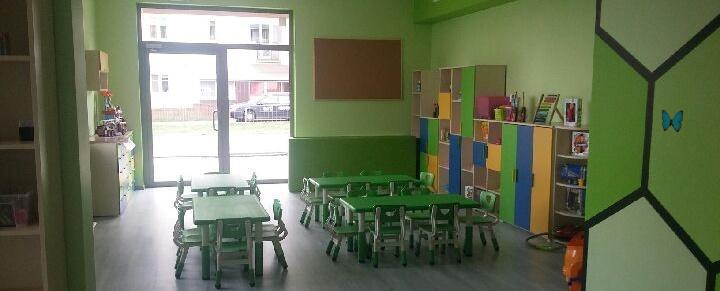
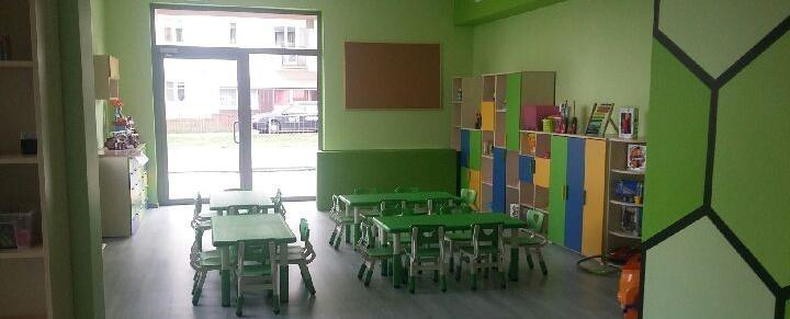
- decorative butterfly (671, 121)
